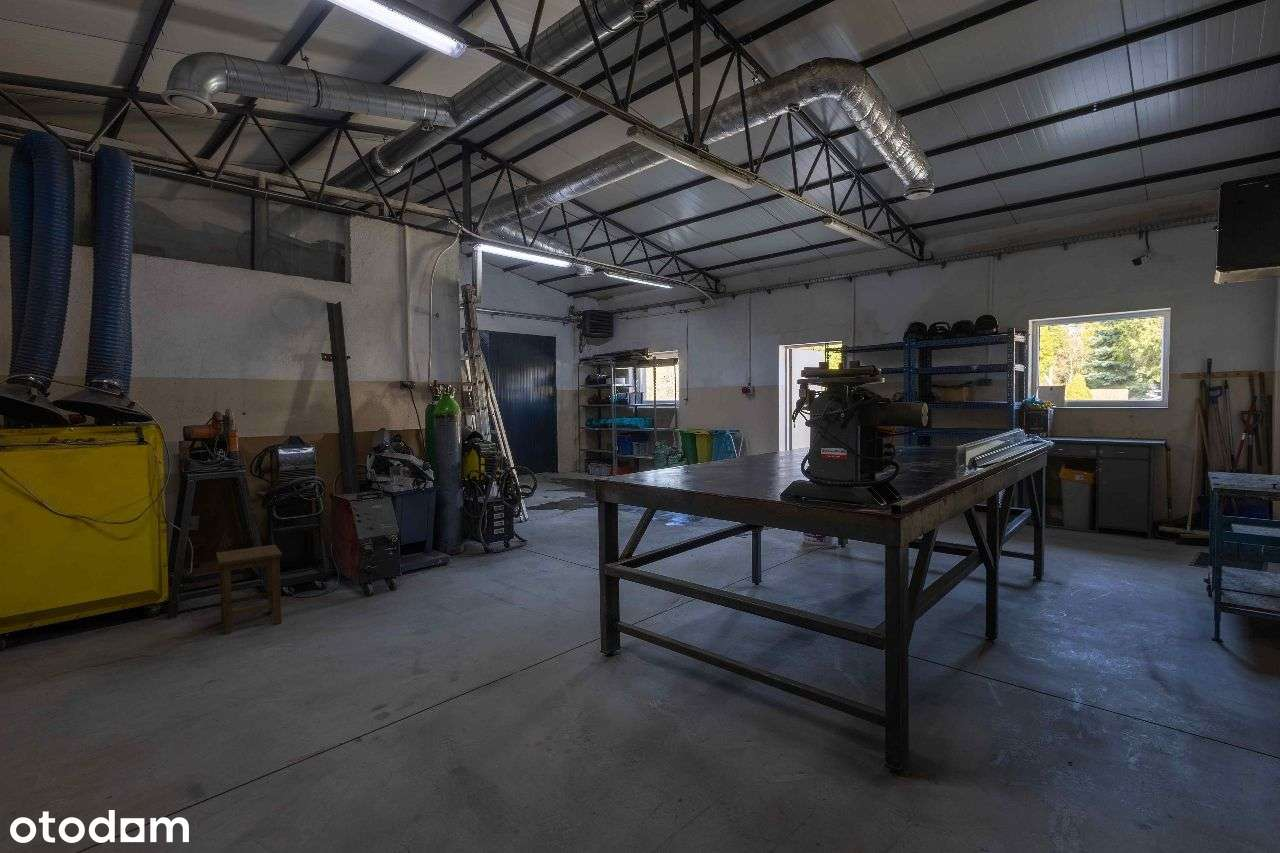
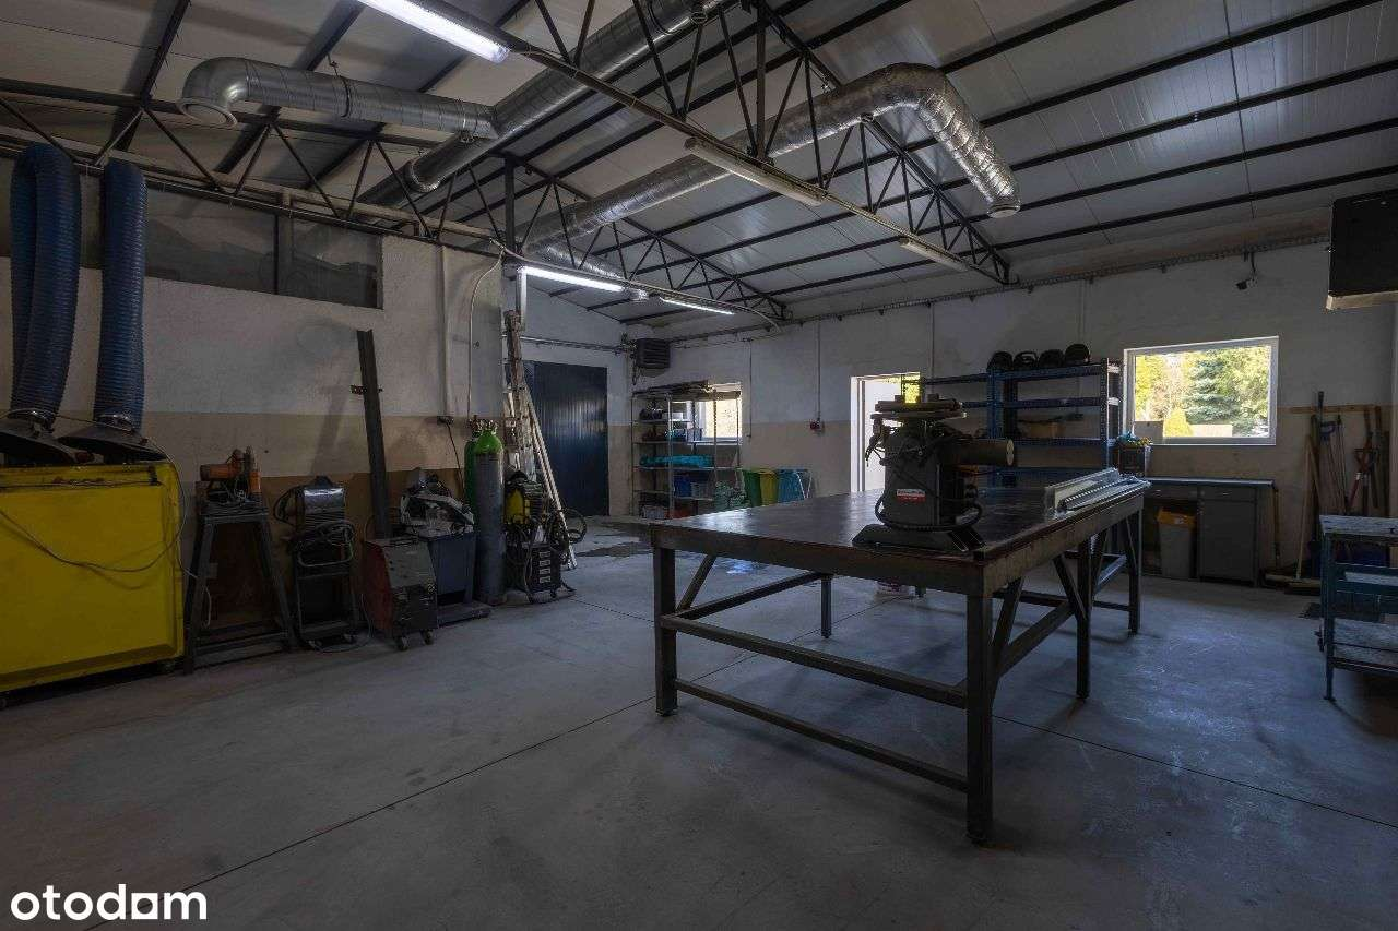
- stool (250, 595)
